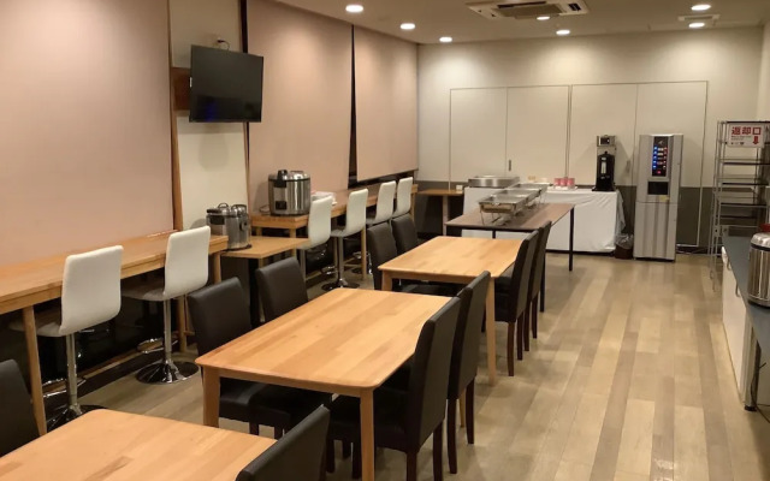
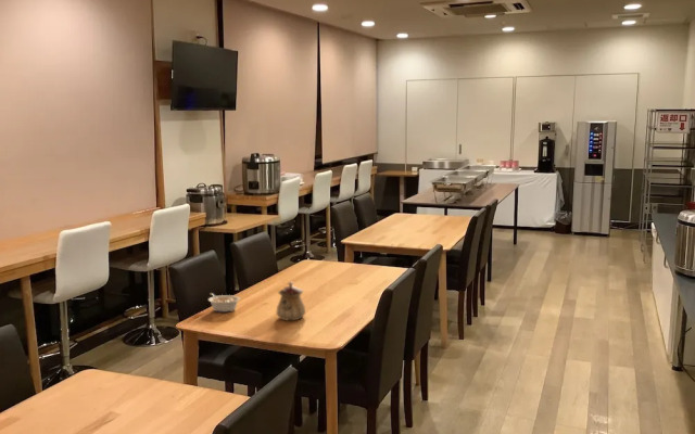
+ legume (223, 303)
+ teapot (291, 298)
